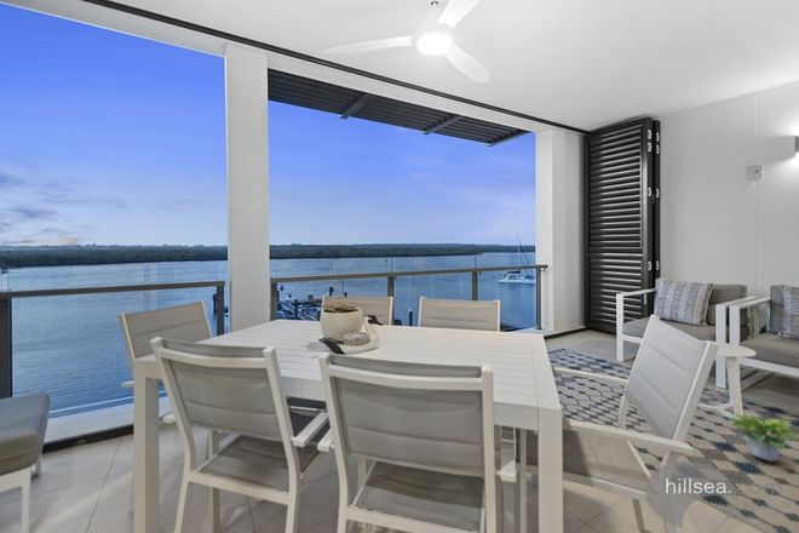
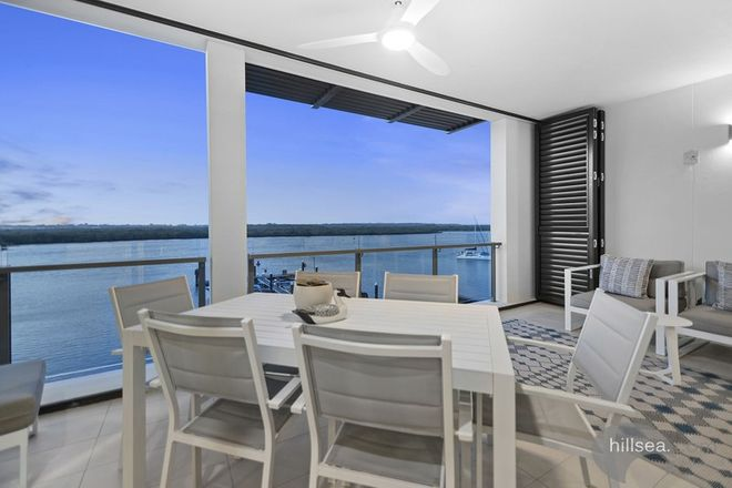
- potted plant (760, 436)
